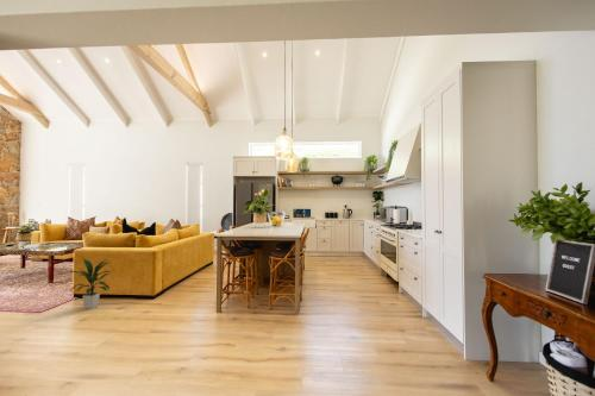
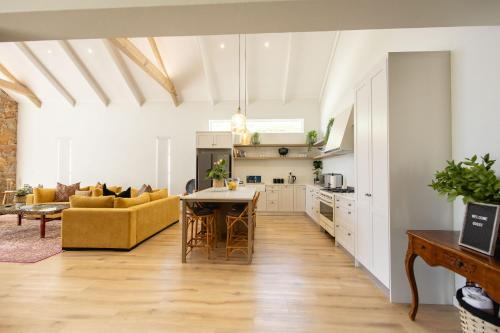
- indoor plant (93, 282)
